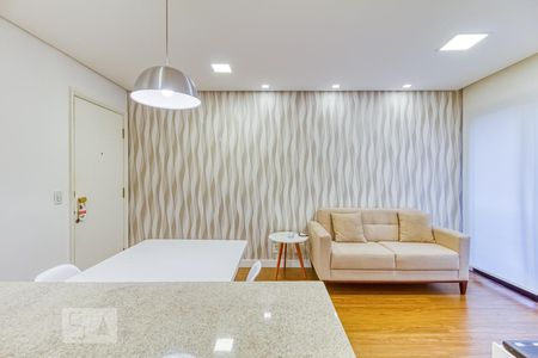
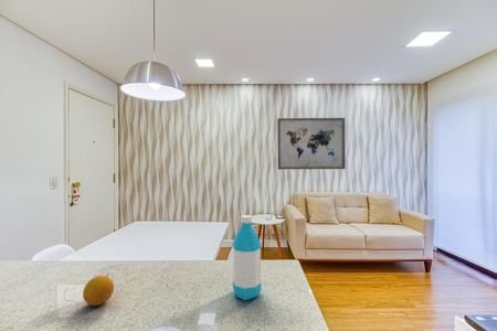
+ wall art (310, 143)
+ fruit (98, 289)
+ water bottle (246, 255)
